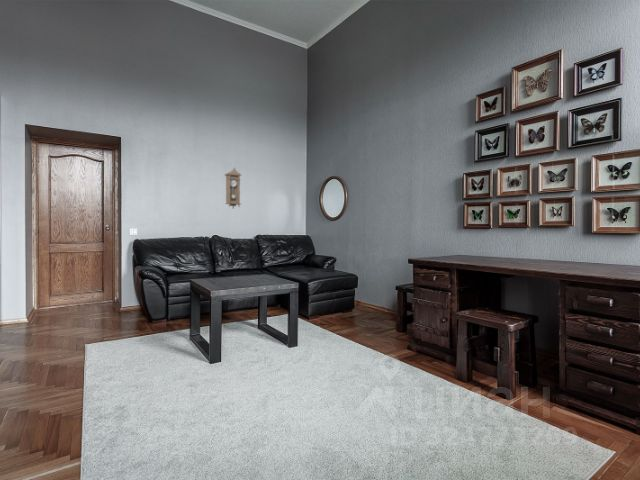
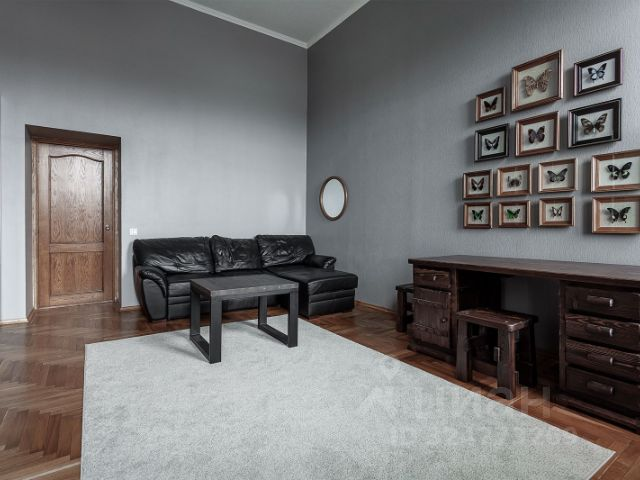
- pendulum clock (233, 188)
